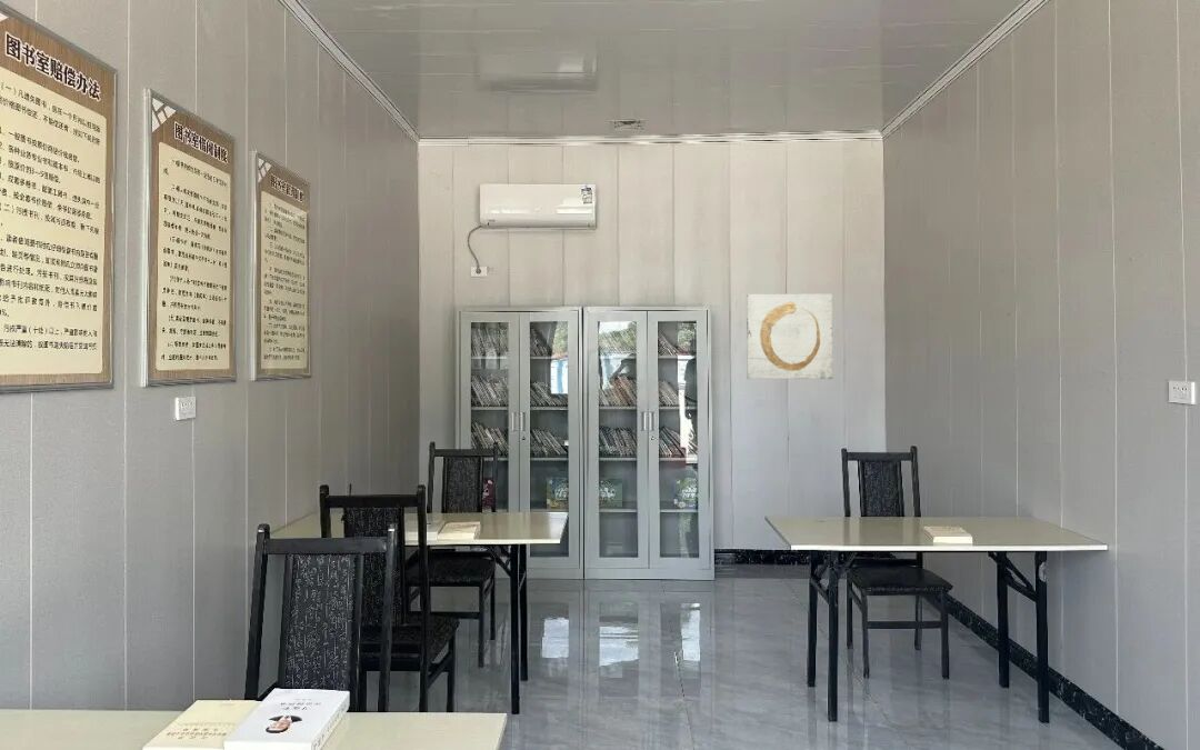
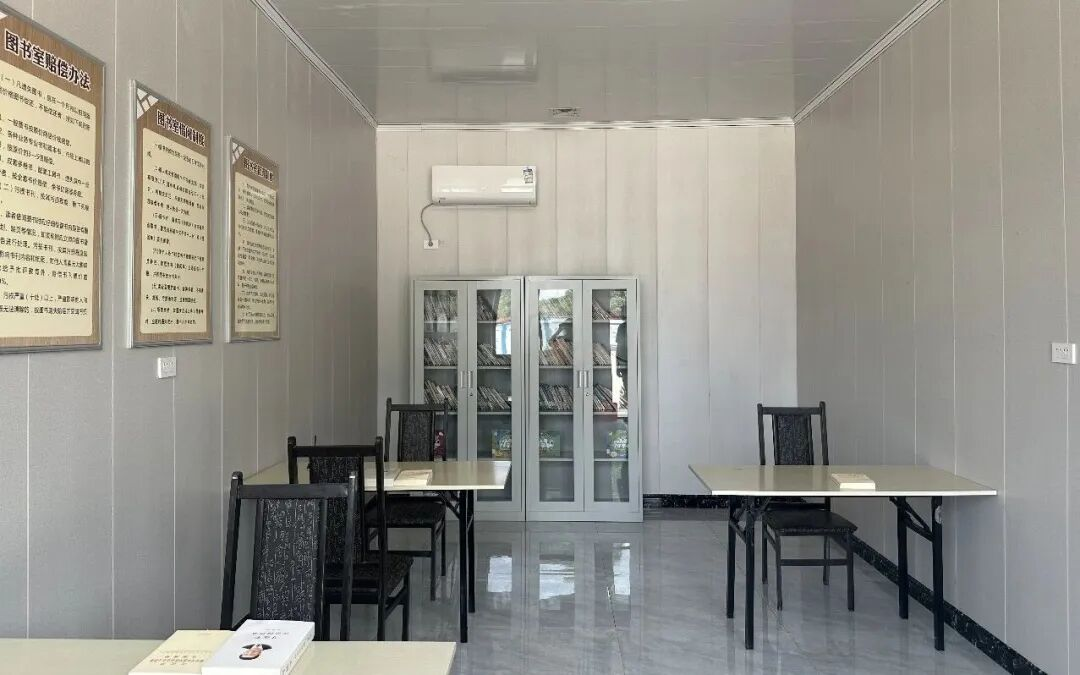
- wall art (789, 336)
